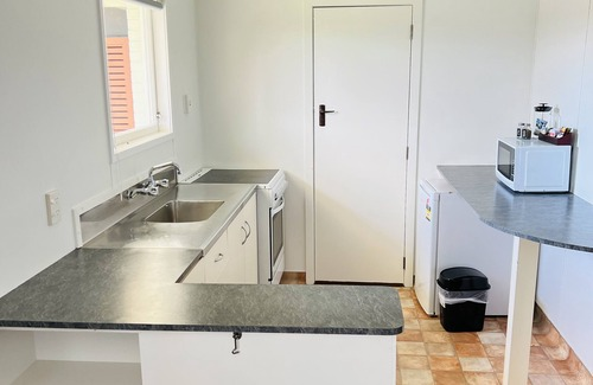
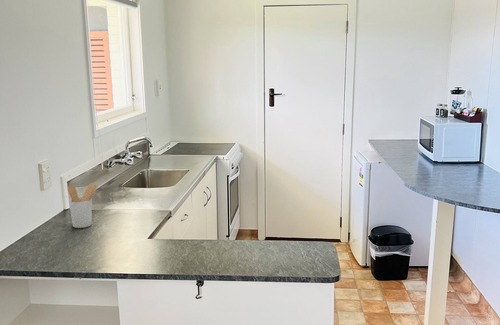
+ utensil holder (85, 204)
